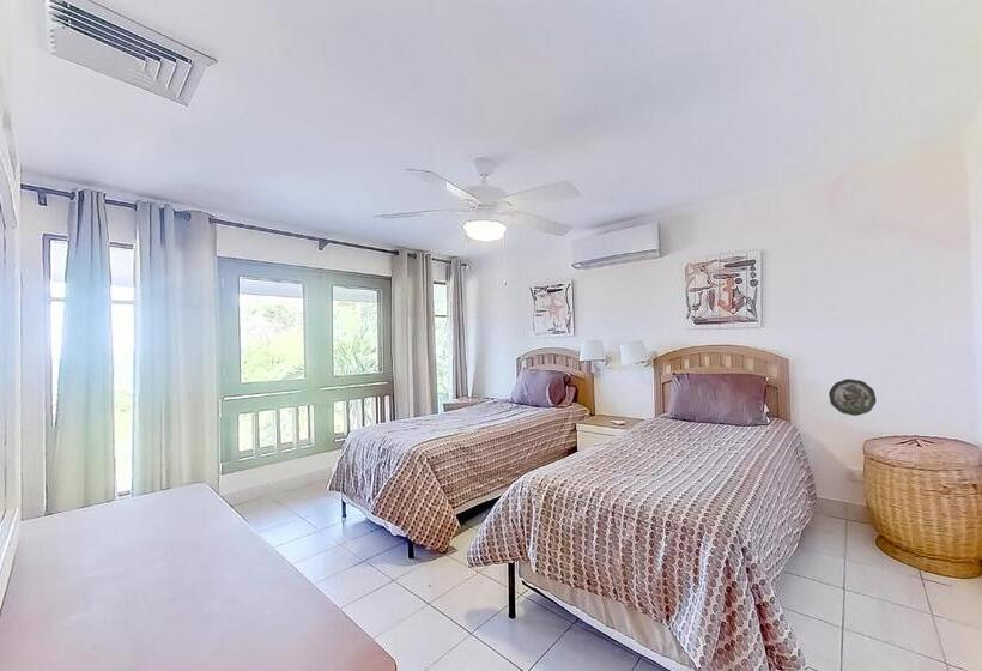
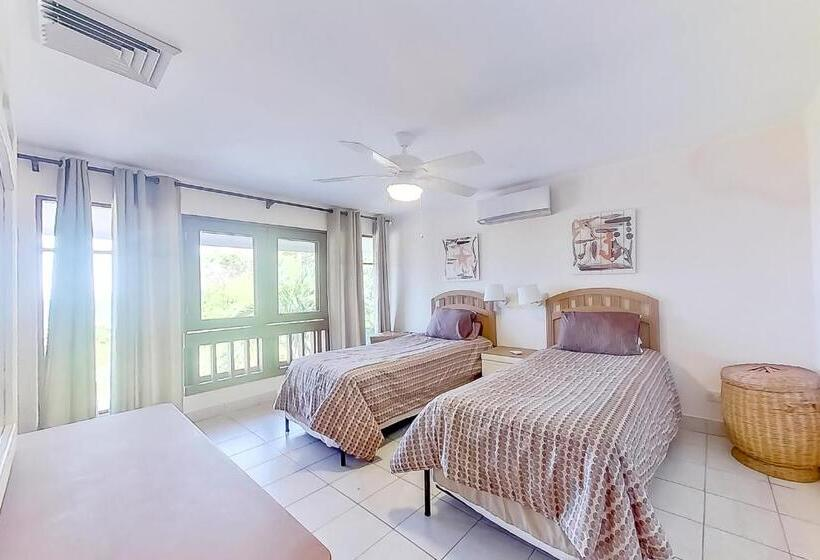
- decorative plate (851, 397)
